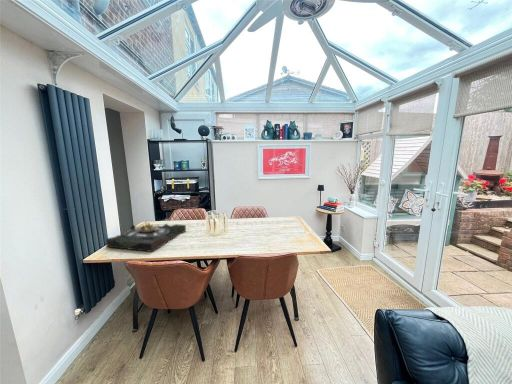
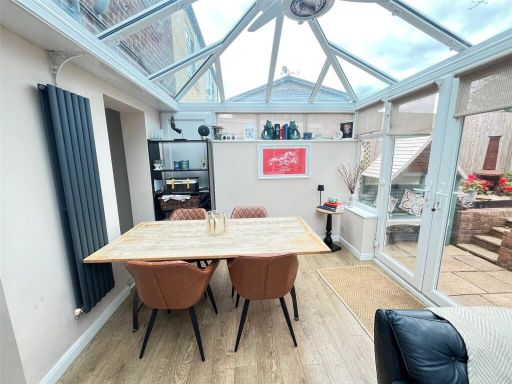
- serving tray (148, 230)
